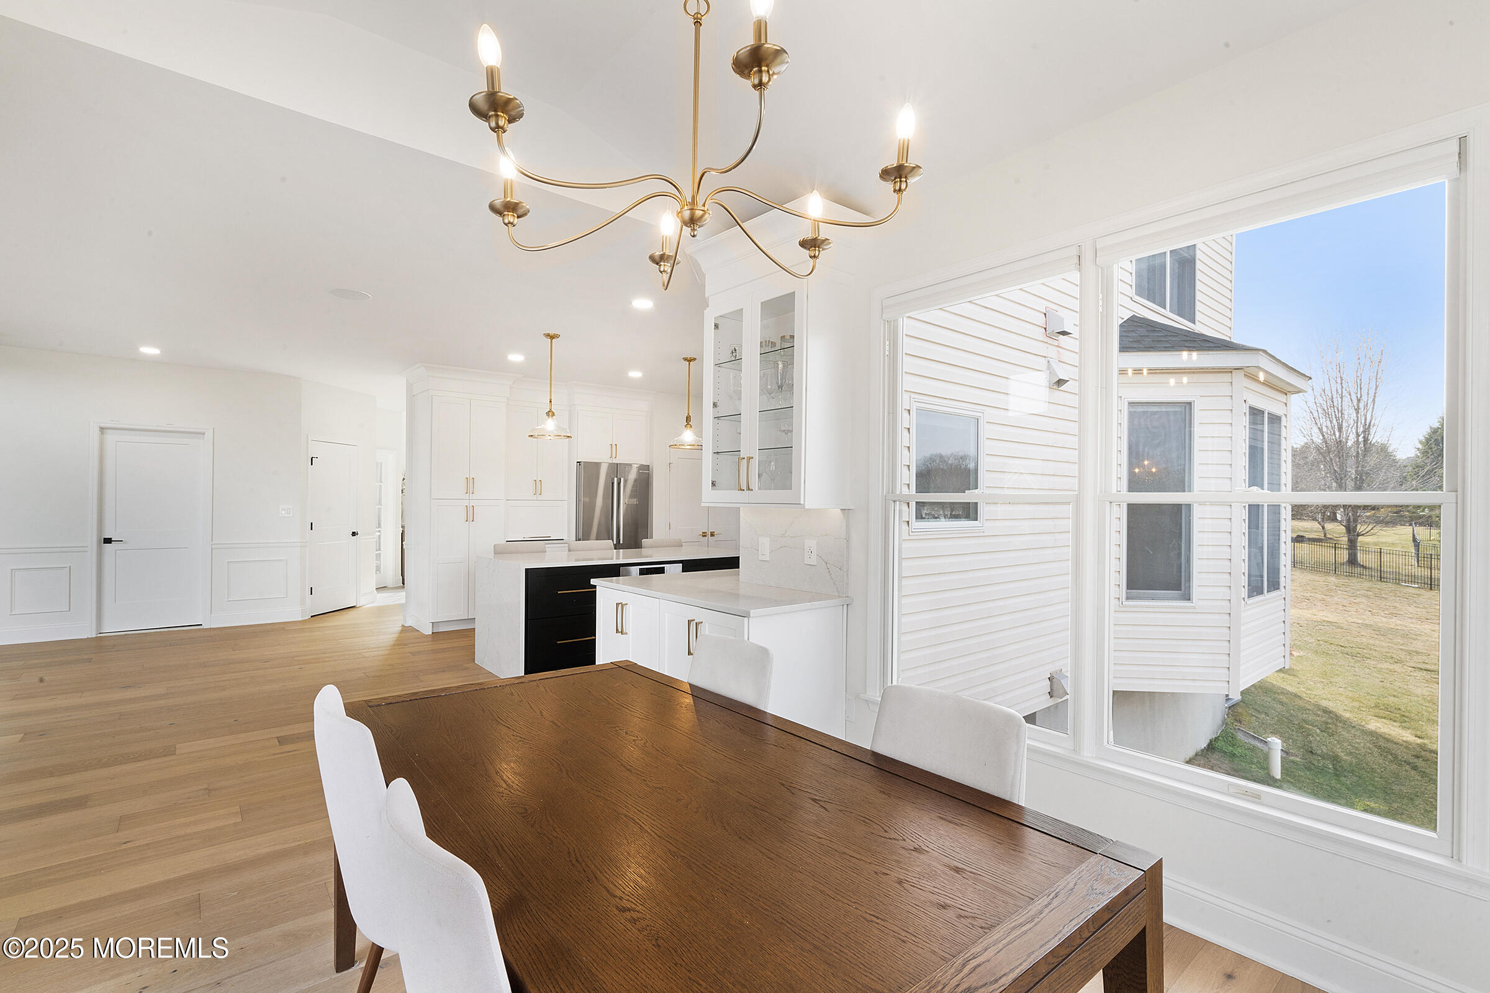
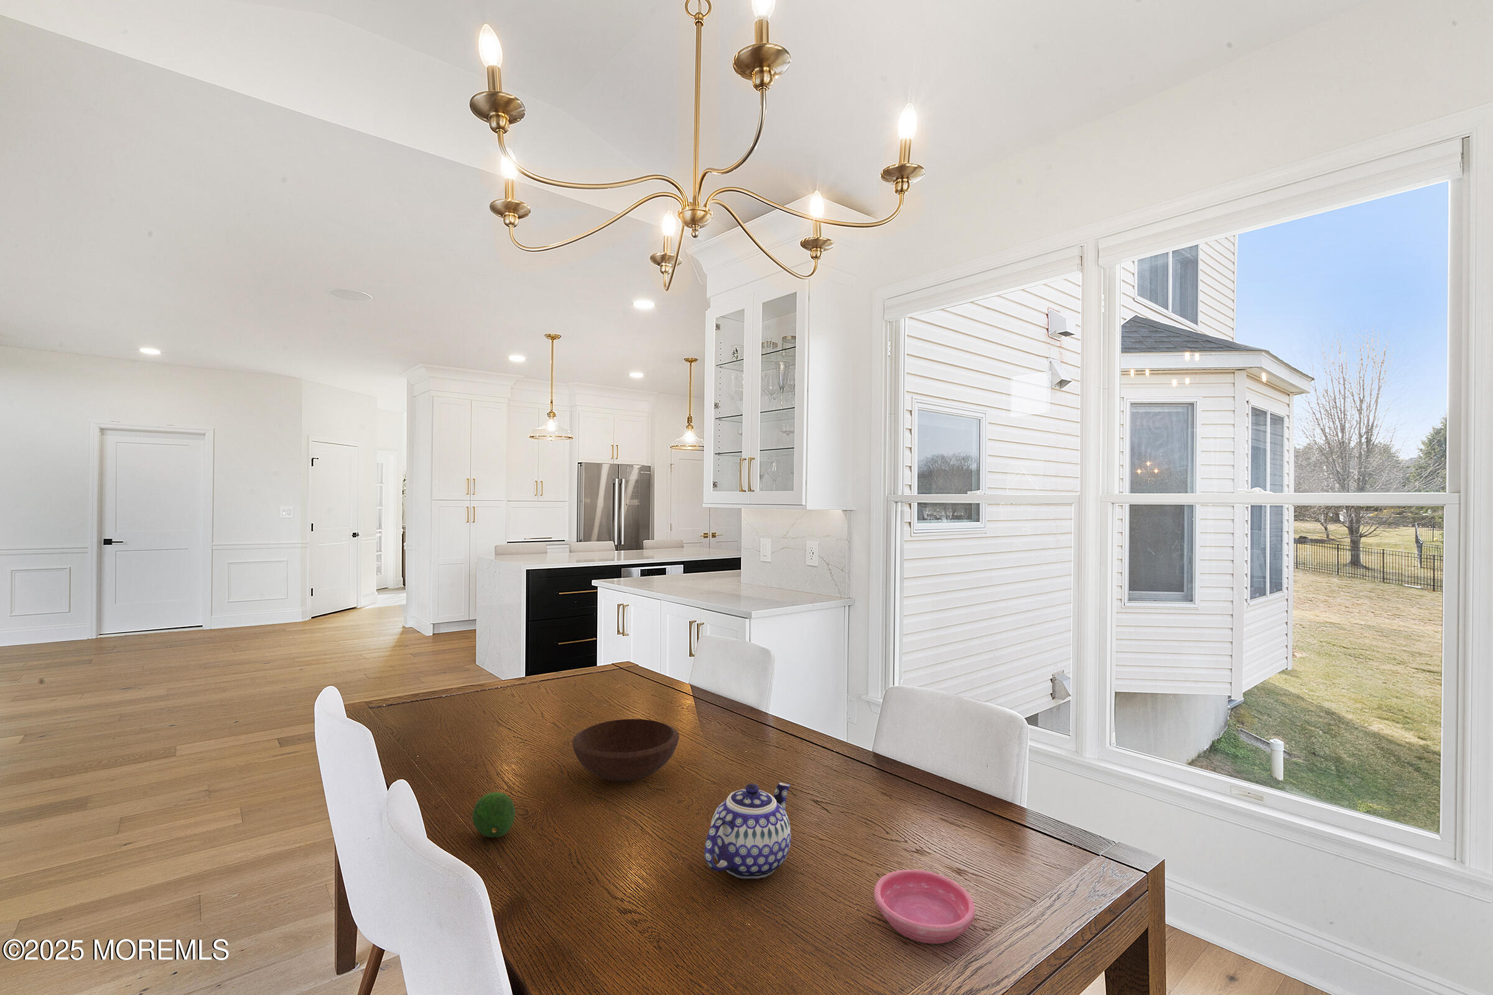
+ fruit (494, 814)
+ teapot (751, 825)
+ saucer (923, 907)
+ bowl (625, 754)
